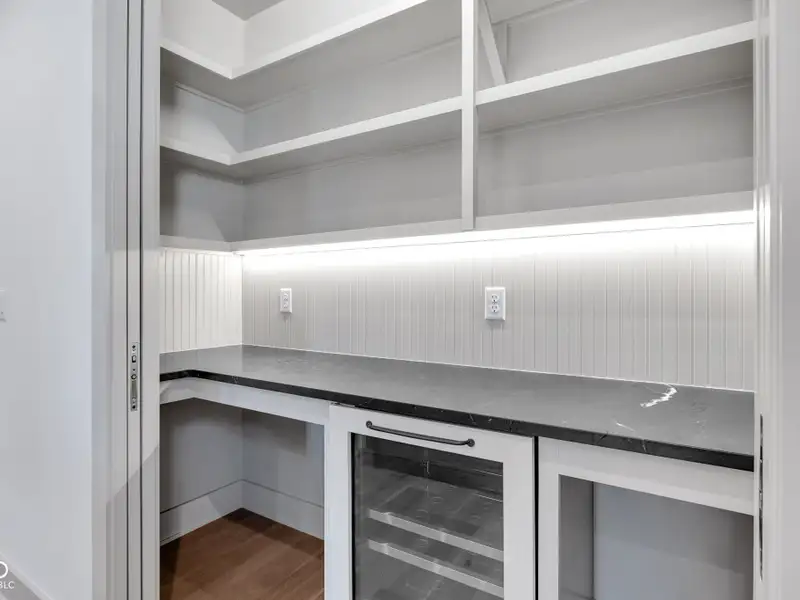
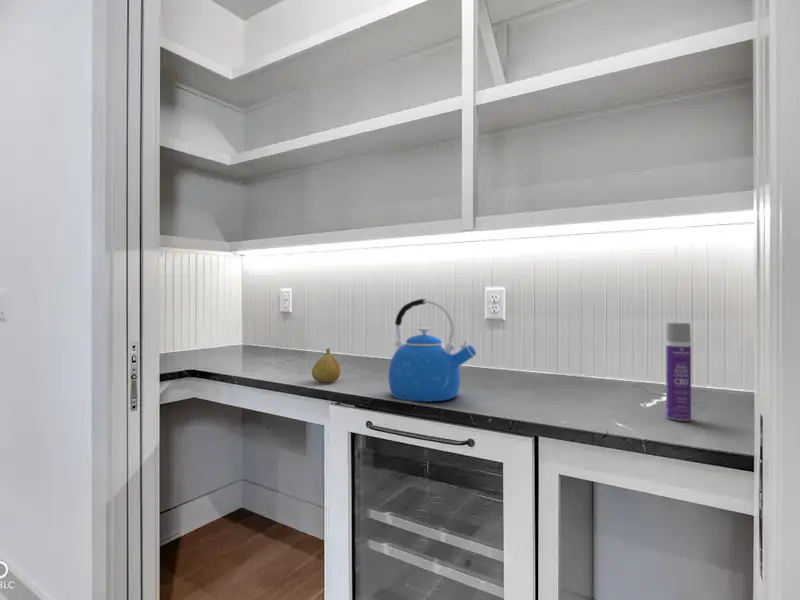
+ kettle (432, 347)
+ aerosol can (678, 370)
+ fruit (326, 365)
